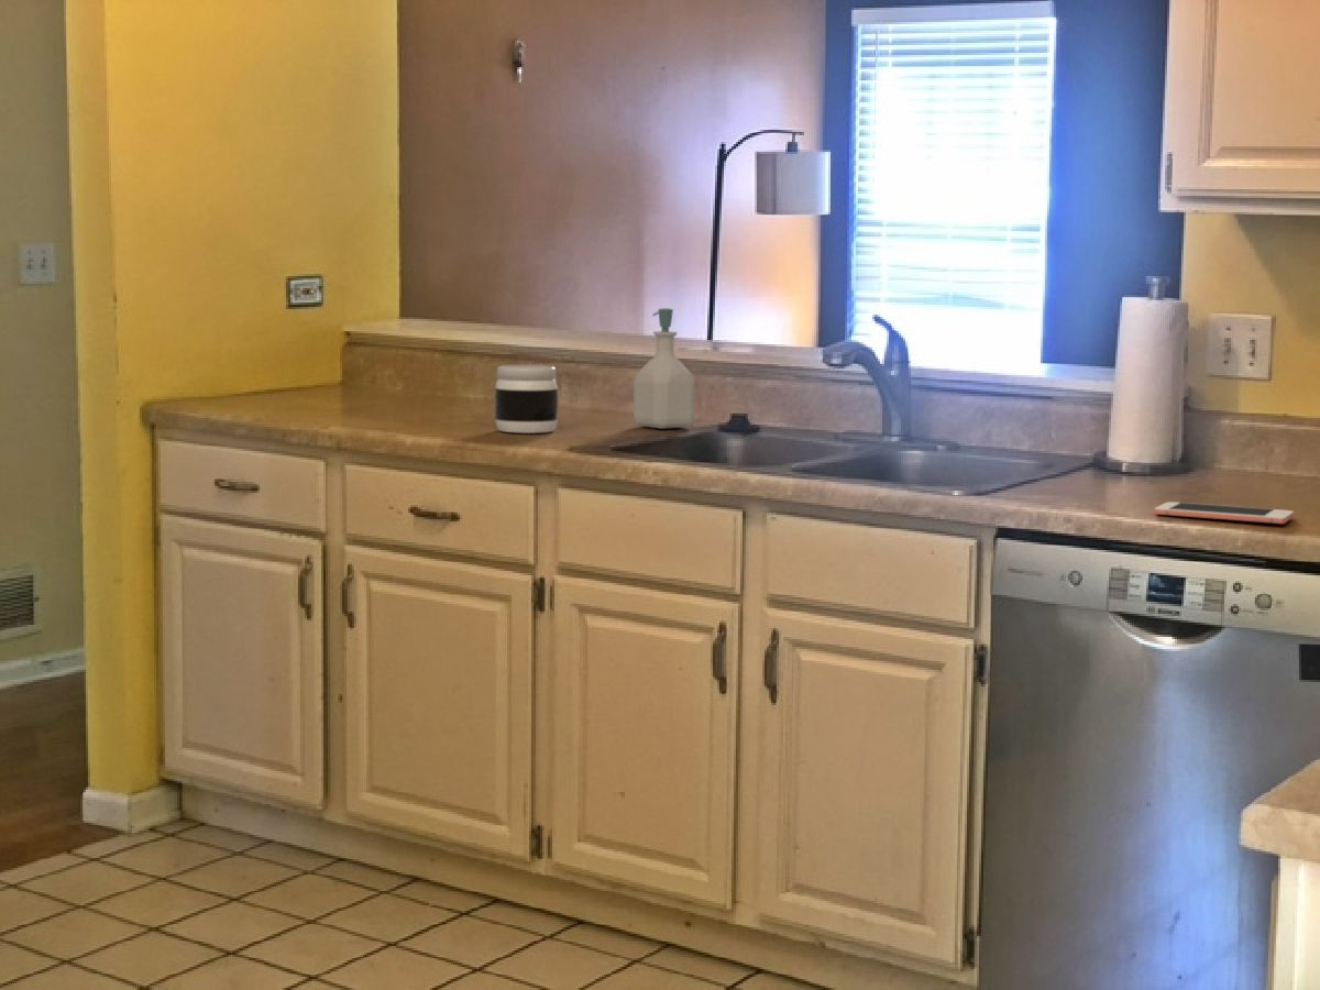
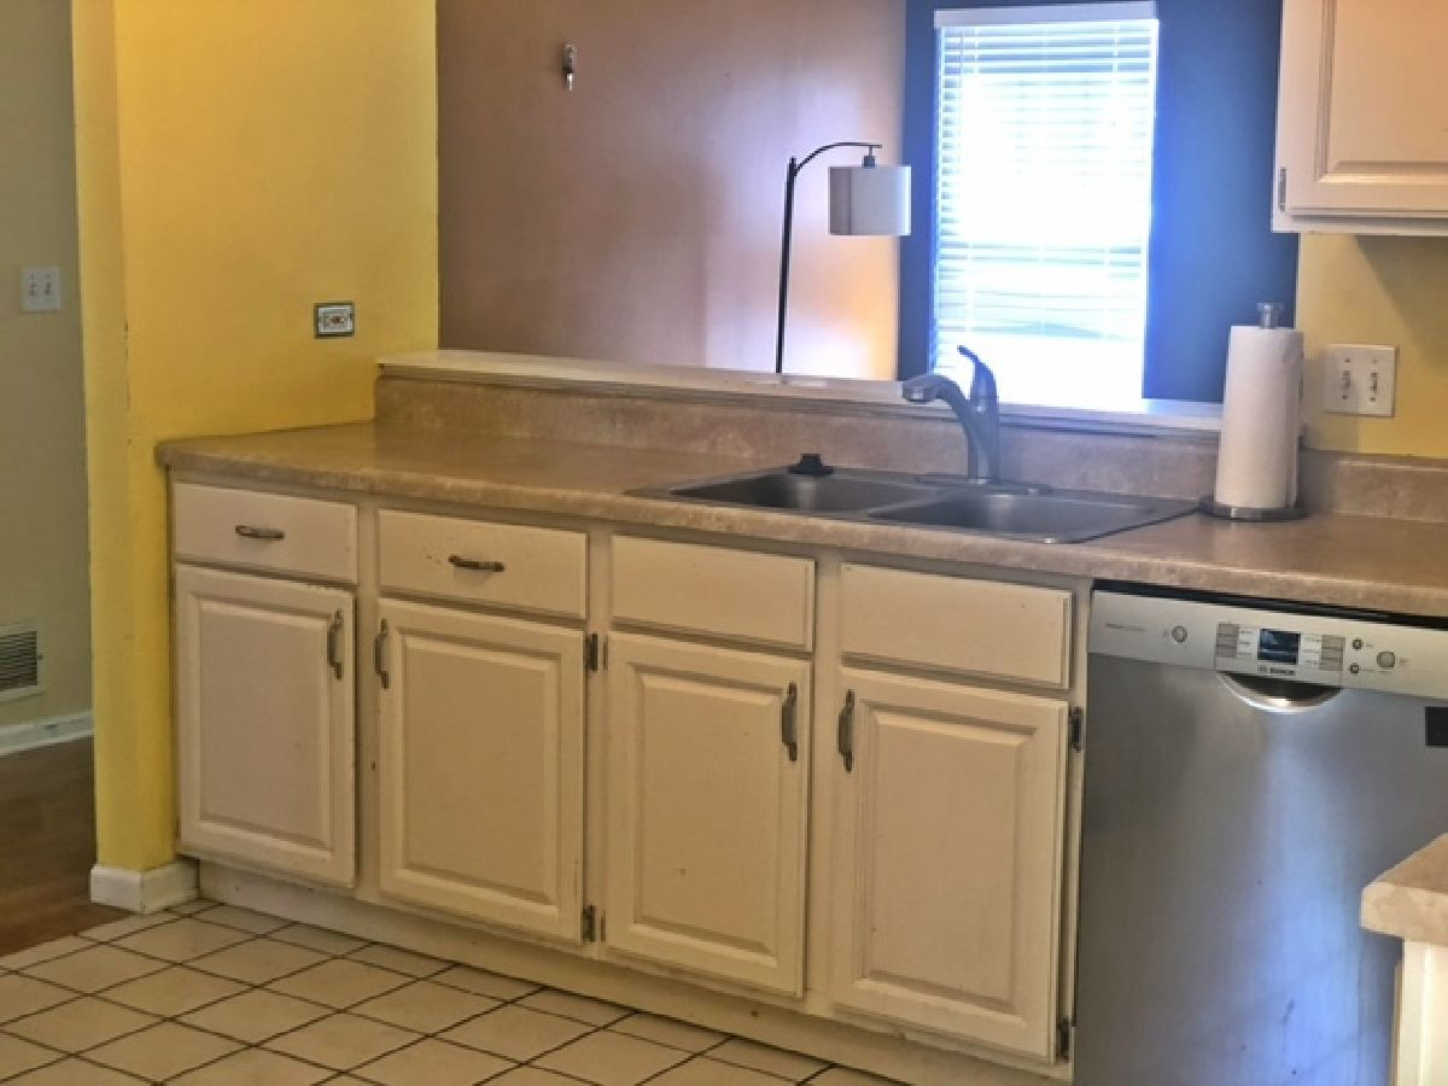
- soap bottle (664, 367)
- cell phone (1223, 513)
- jar (526, 398)
